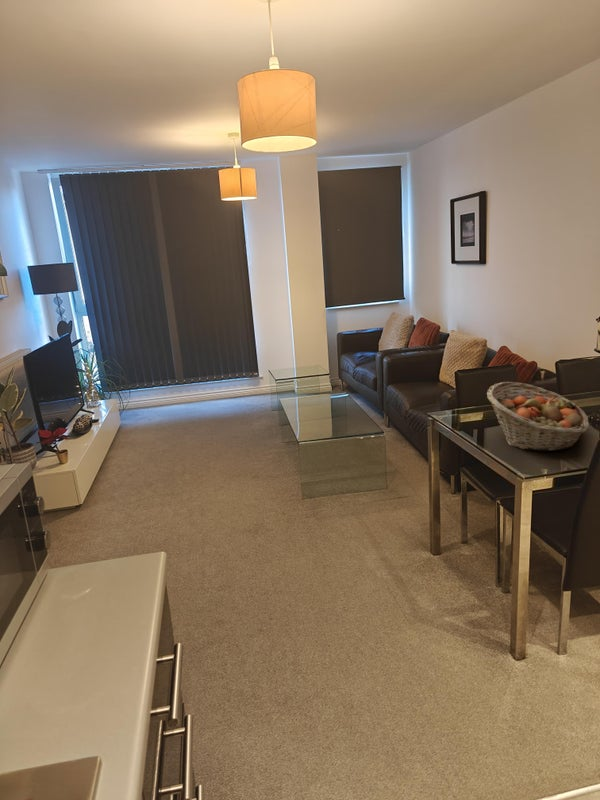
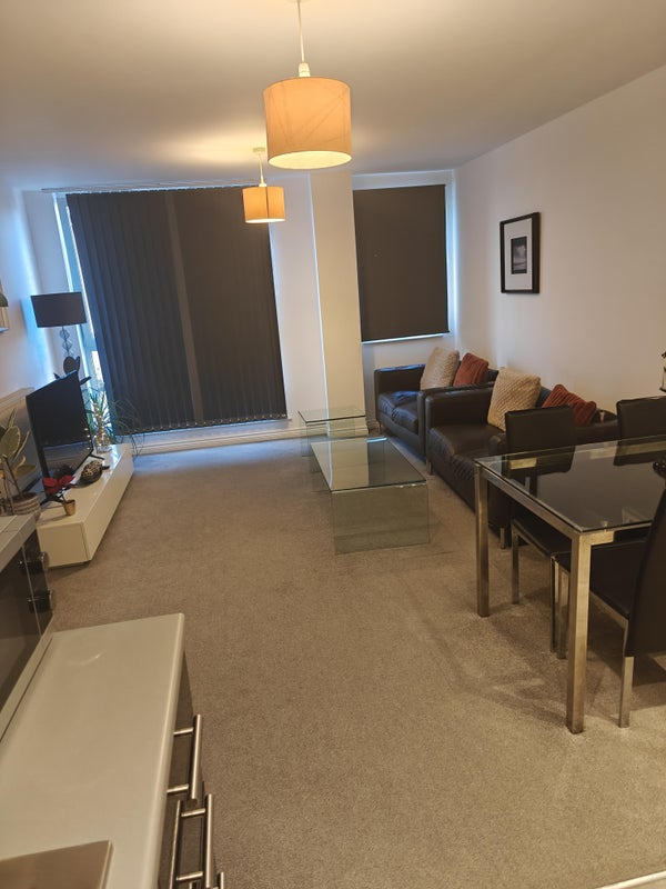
- fruit basket (536, 414)
